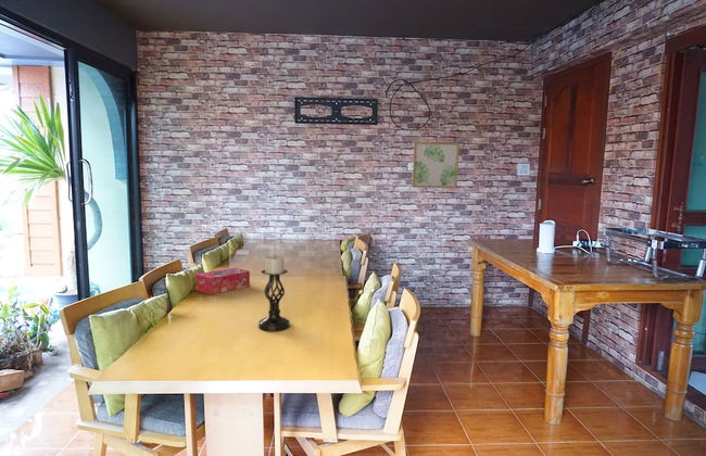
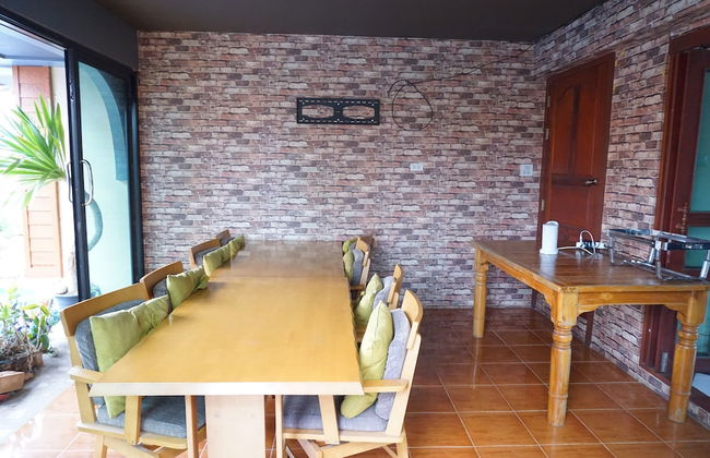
- candle holder (274, 290)
- tissue box (223, 280)
- wall art (436, 165)
